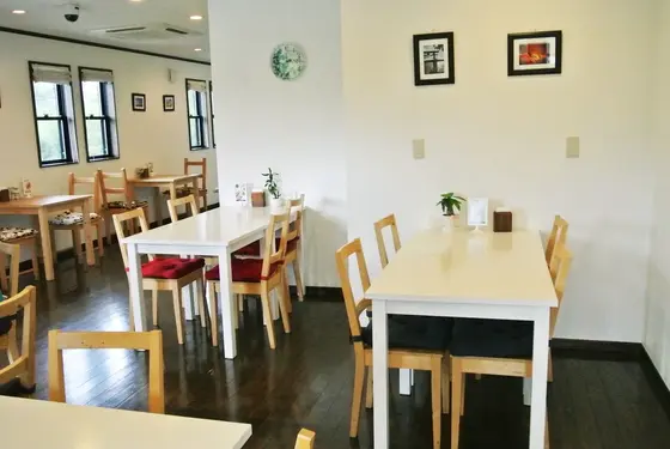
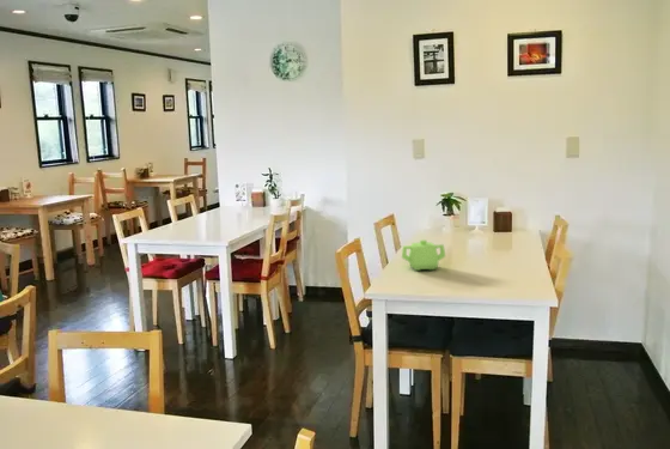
+ teapot (422, 253)
